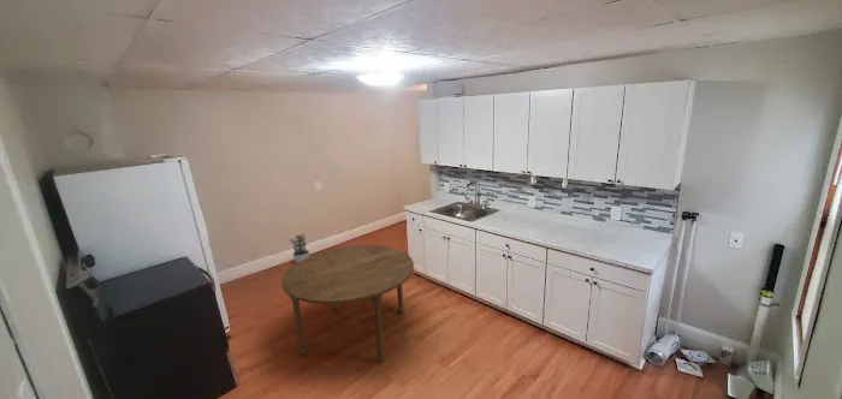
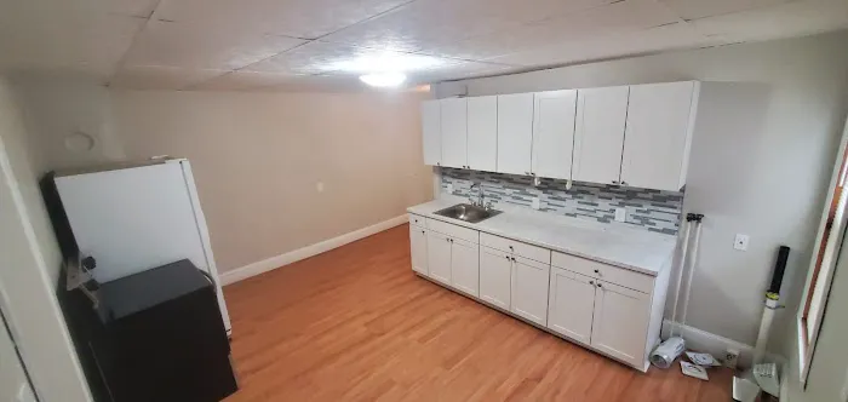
- potted plant (298, 248)
- dining table (352, 300)
